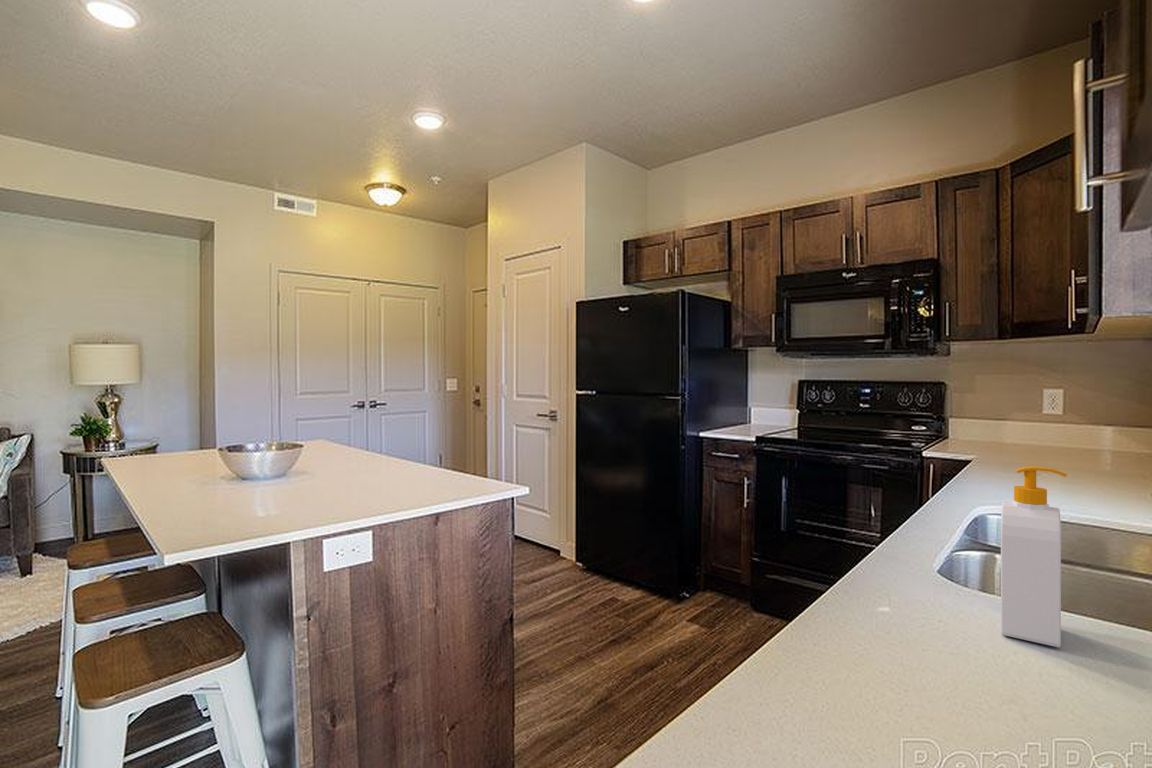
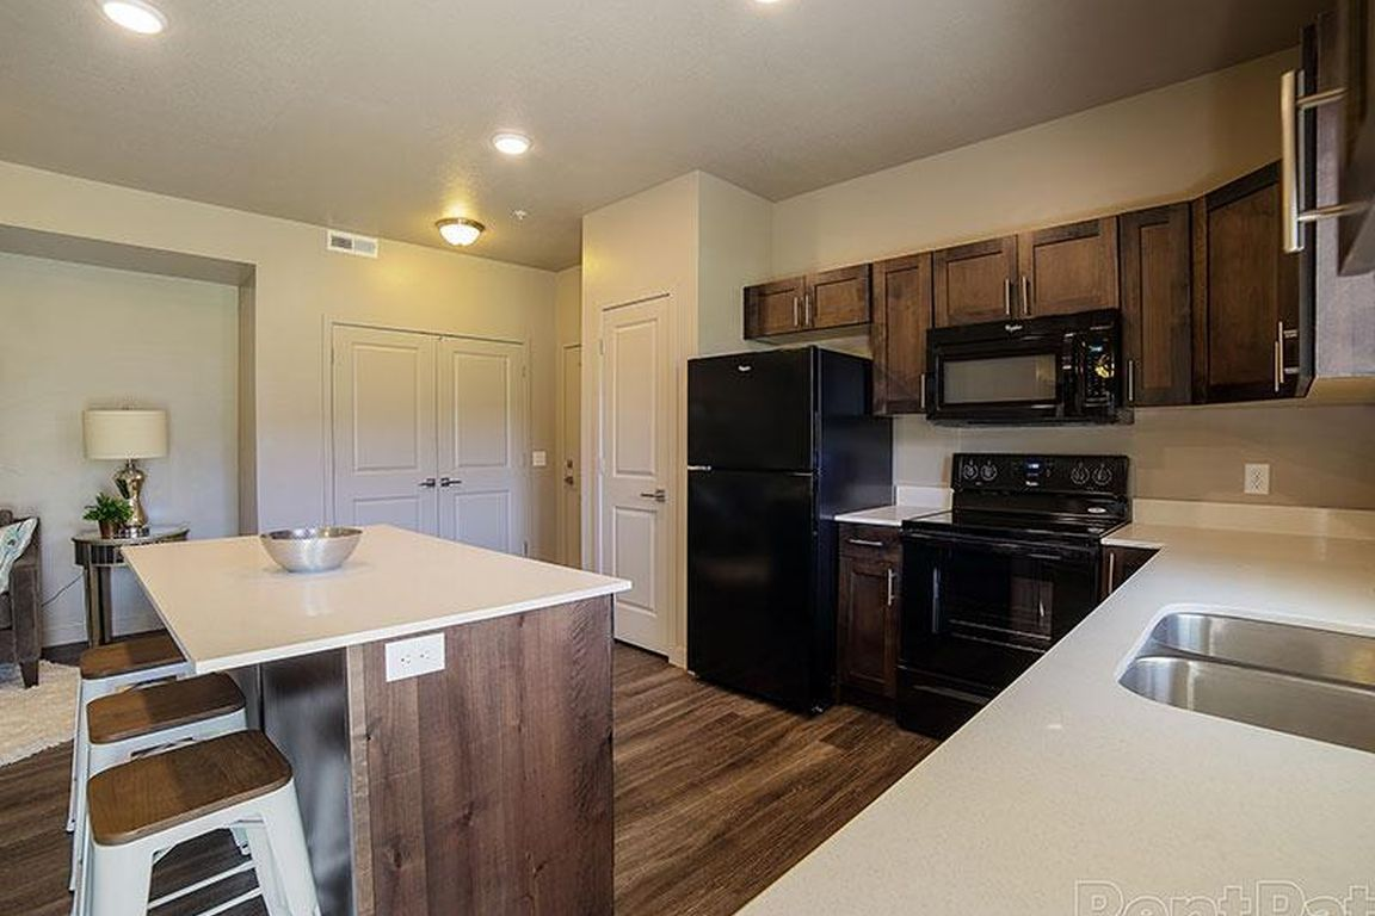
- soap bottle (1033, 549)
